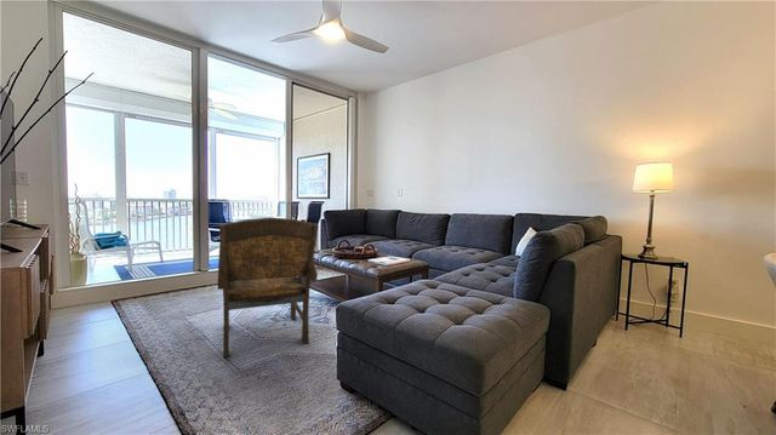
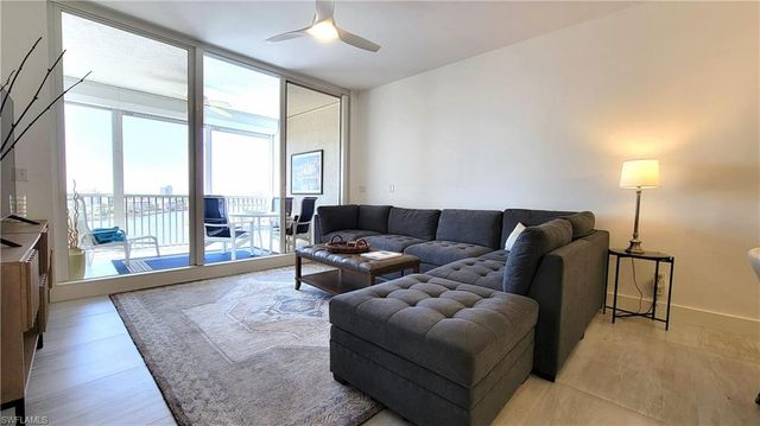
- armchair (264, 276)
